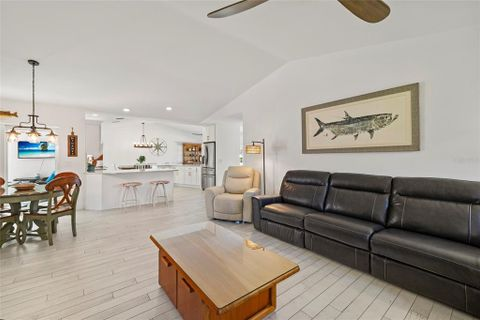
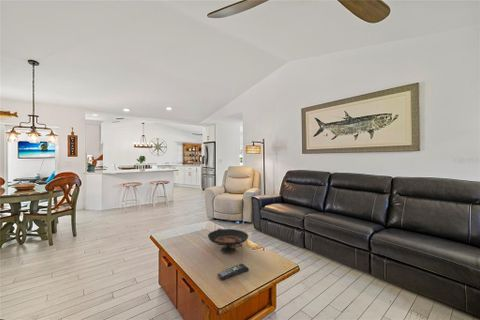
+ remote control (233, 271)
+ decorative bowl (228, 242)
